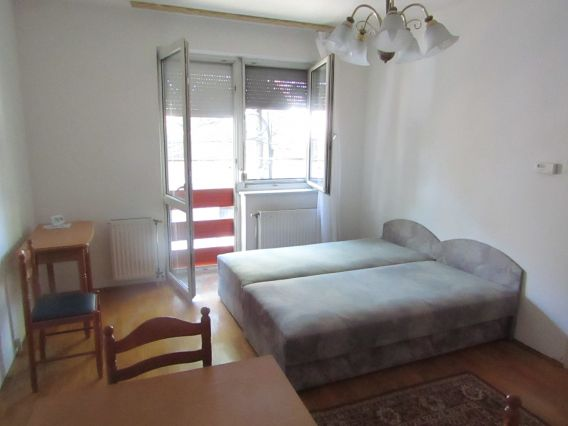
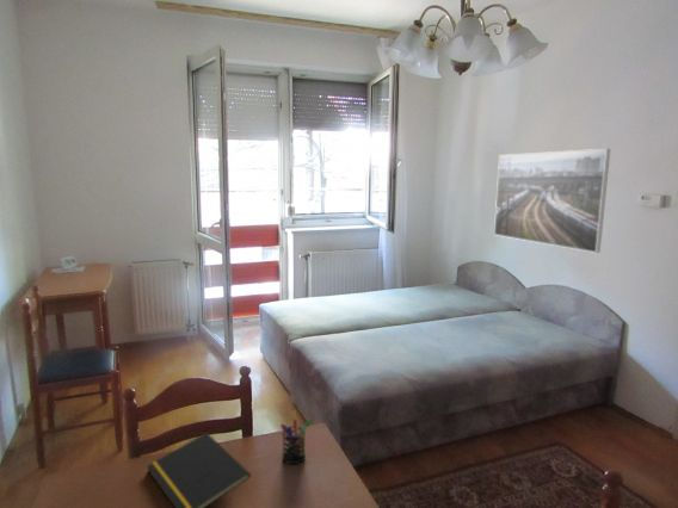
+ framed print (543, 198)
+ pen holder (296, 435)
+ notepad (197, 471)
